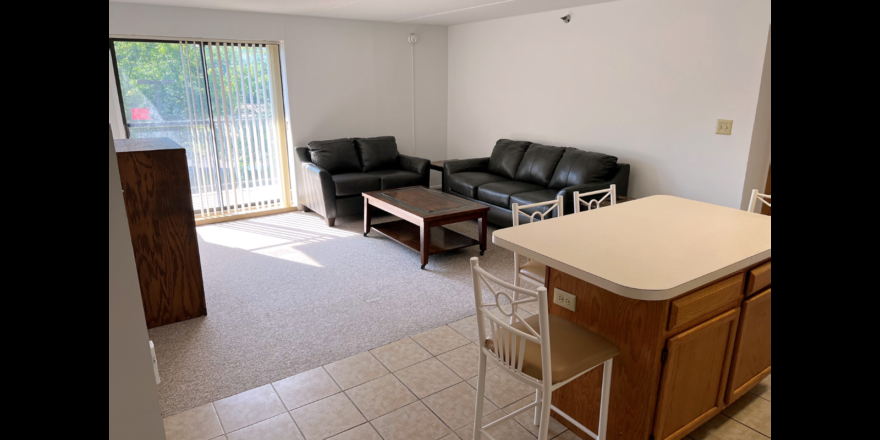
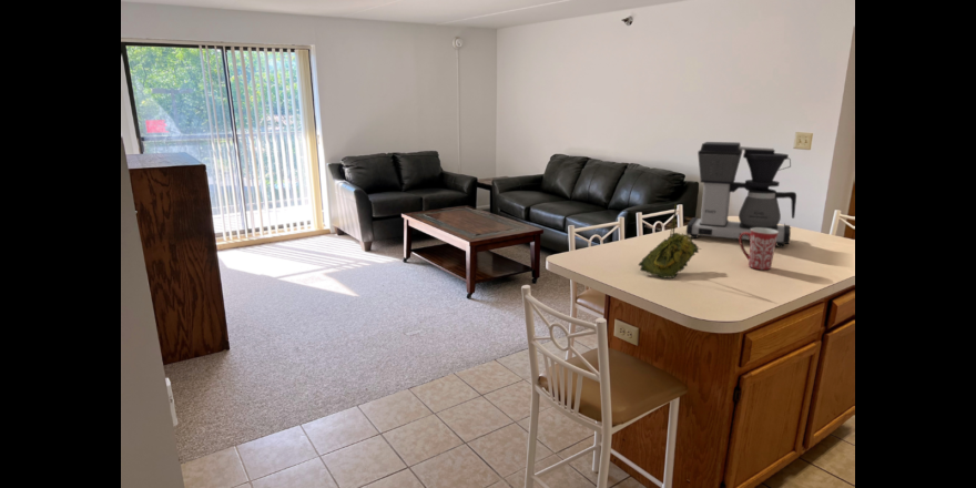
+ mug (756, 247)
+ plant (672, 235)
+ coffee maker (745, 189)
